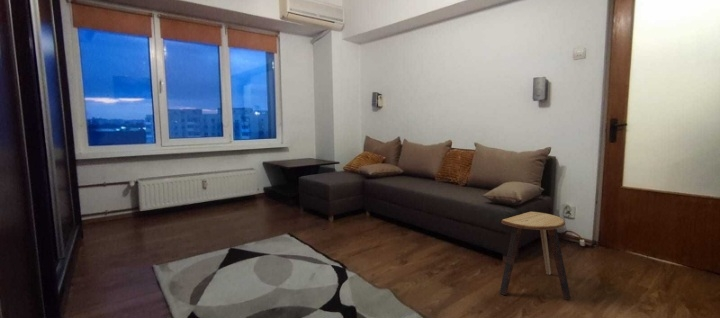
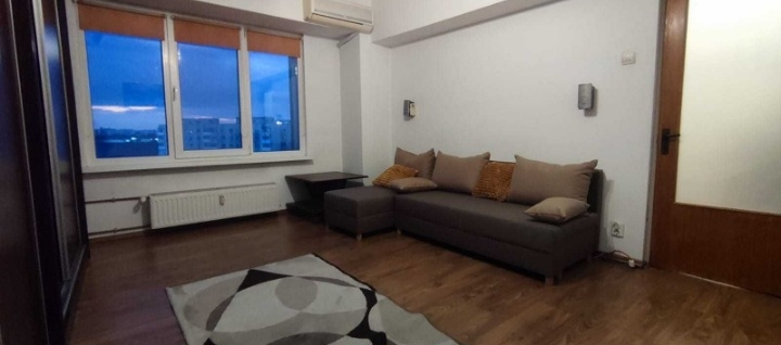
- stool (543, 253)
